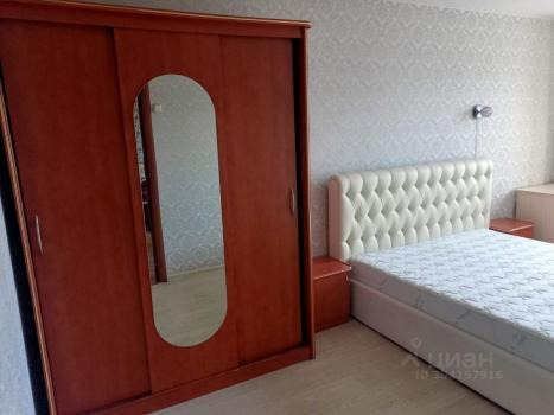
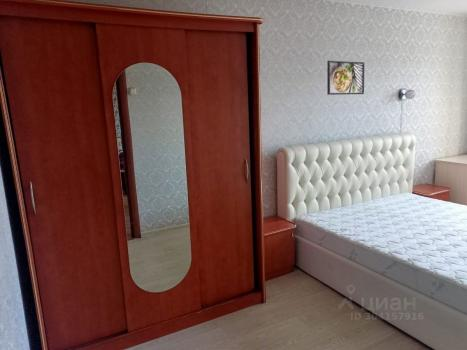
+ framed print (346, 77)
